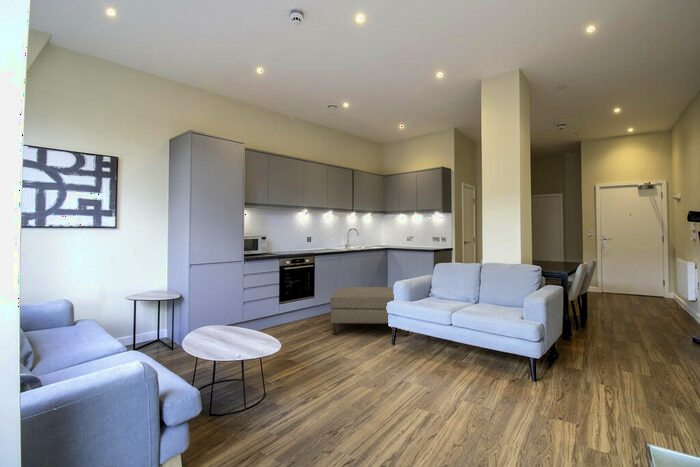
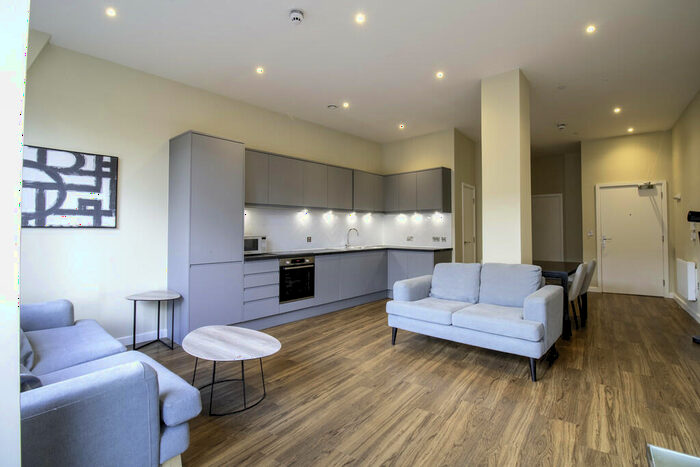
- ottoman (371, 307)
